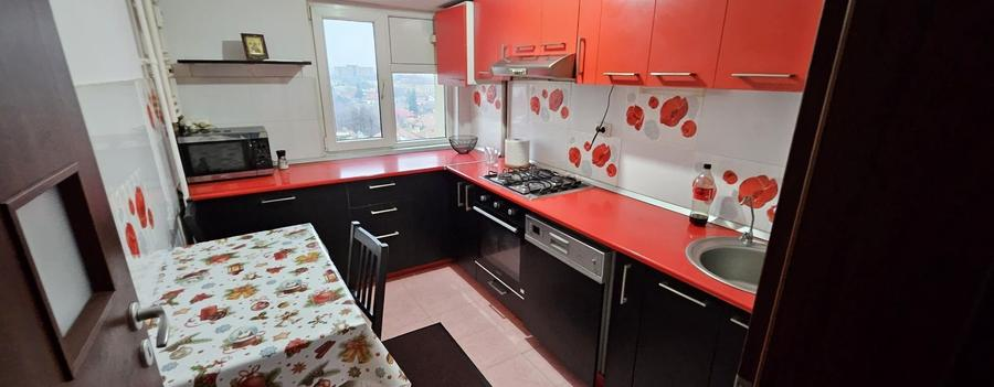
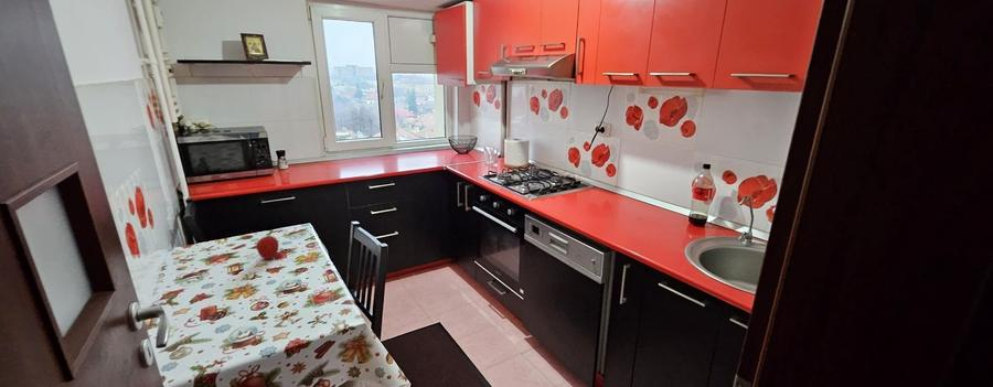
+ fruit (267, 246)
